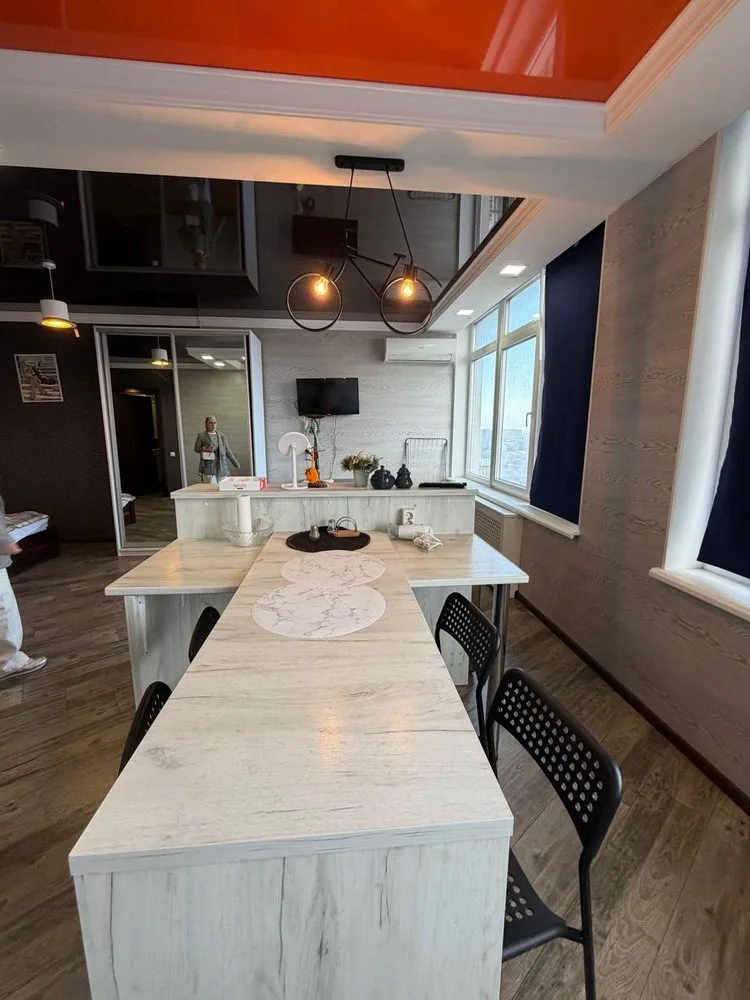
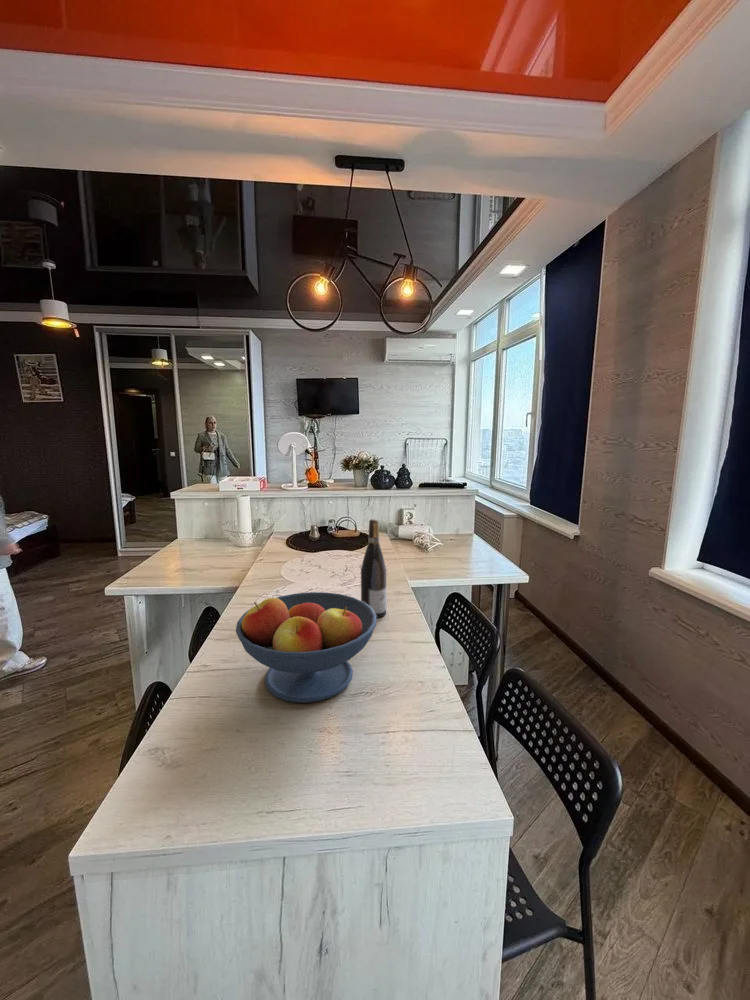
+ wine bottle (373, 567)
+ fruit bowl (308, 637)
